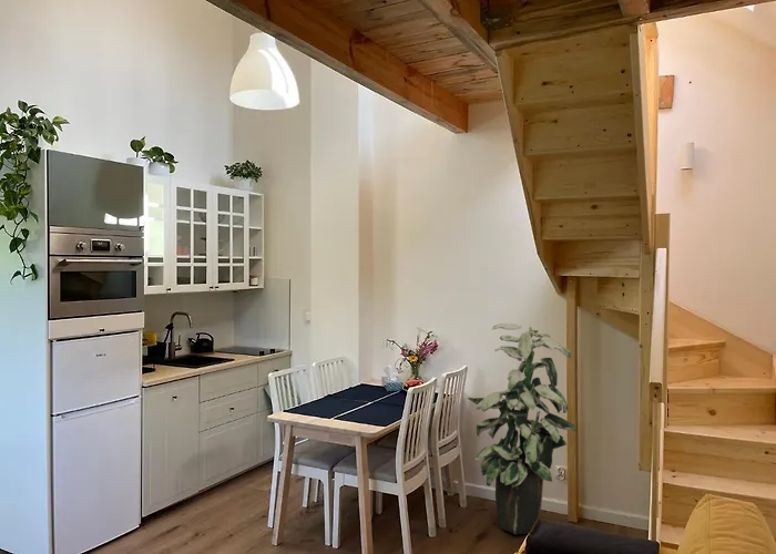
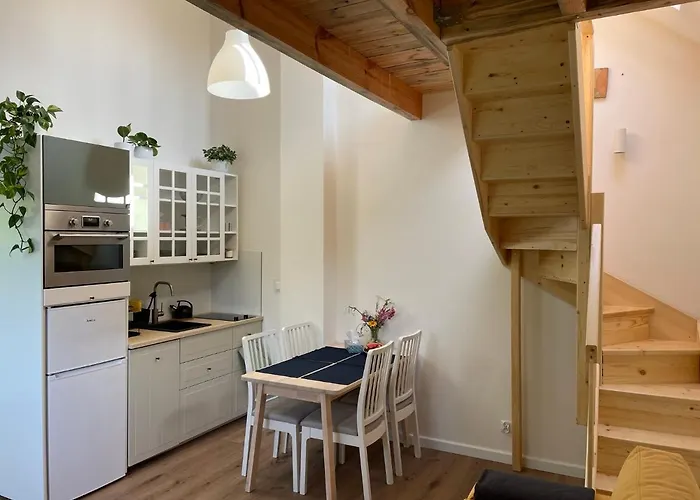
- indoor plant (518, 424)
